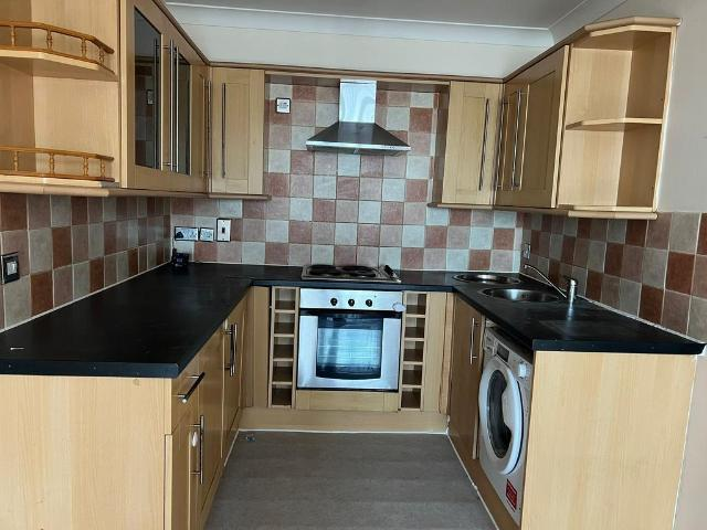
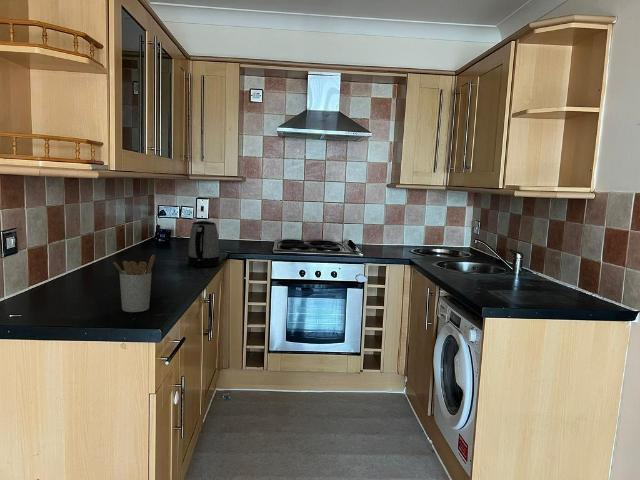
+ kettle (202, 243)
+ utensil holder (135, 283)
